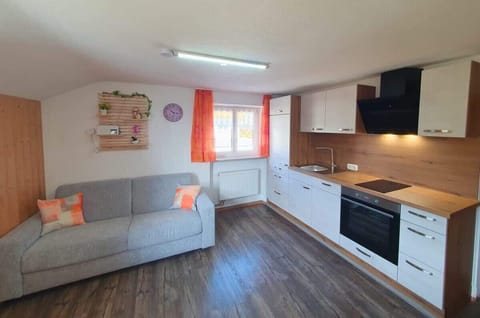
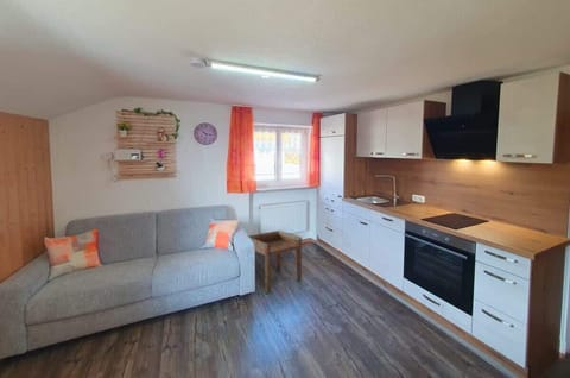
+ side table (277, 258)
